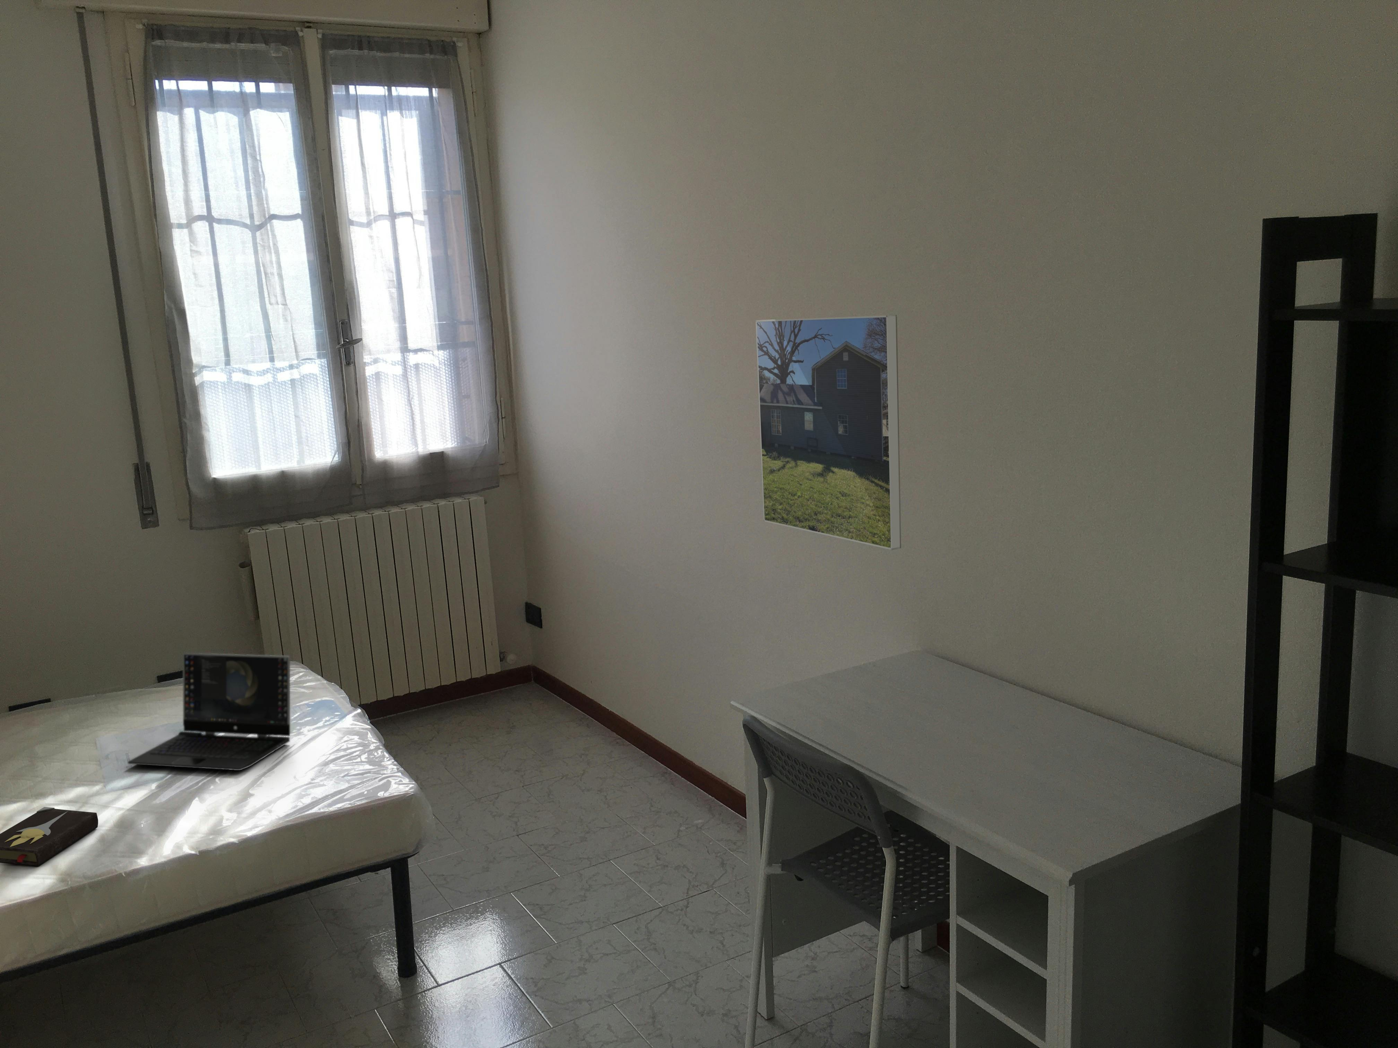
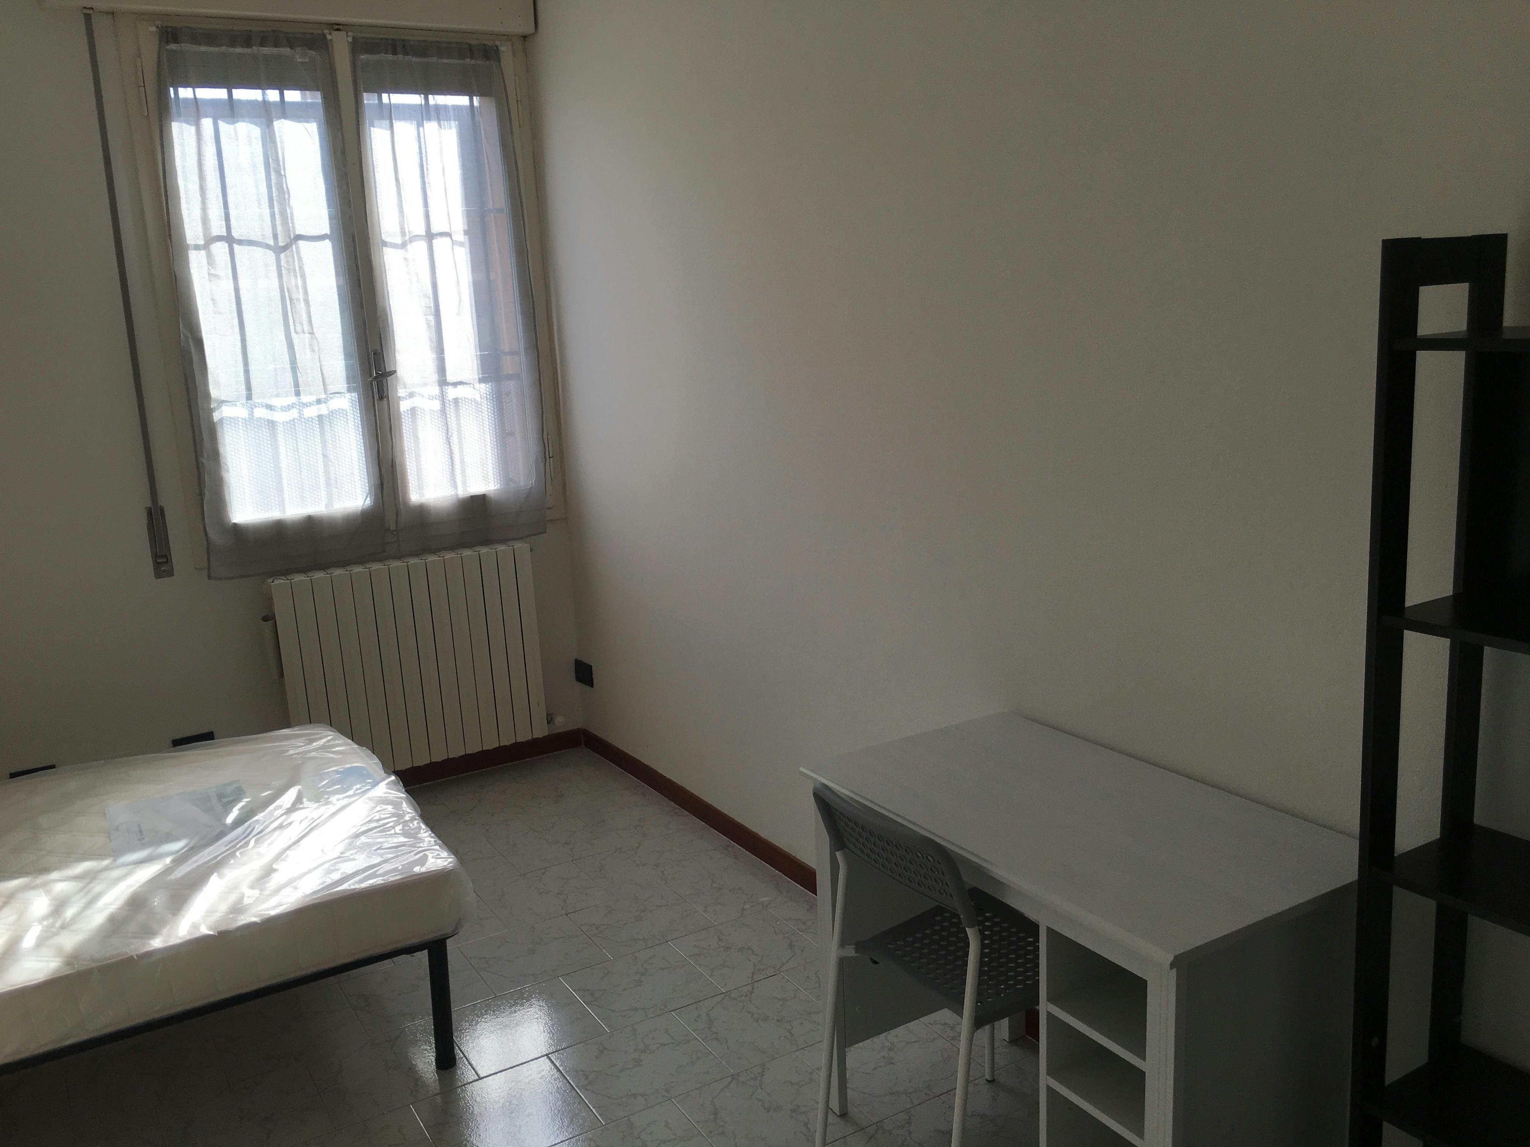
- laptop (210, 711)
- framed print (823, 427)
- hardback book (41, 834)
